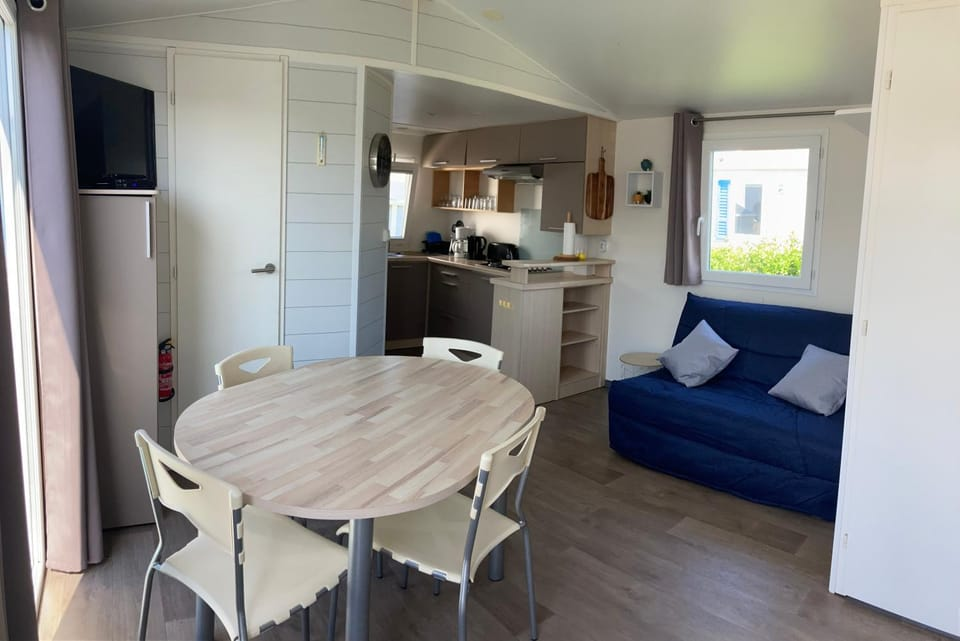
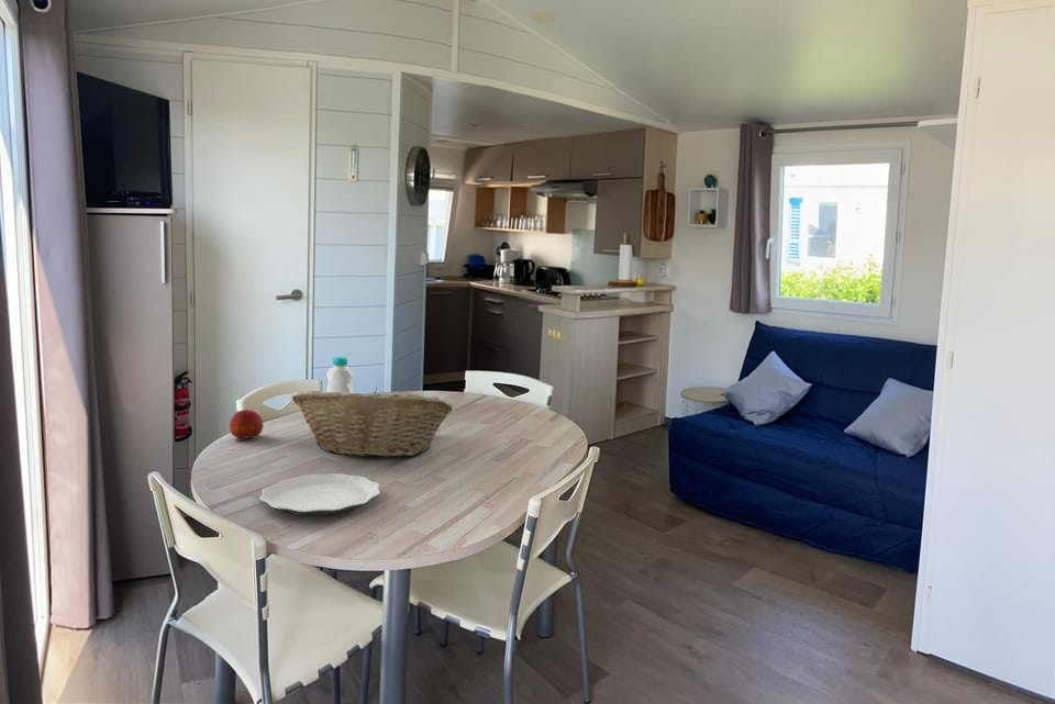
+ bottle (340, 383)
+ fruit basket (373, 415)
+ plate (321, 494)
+ fruit (246, 423)
